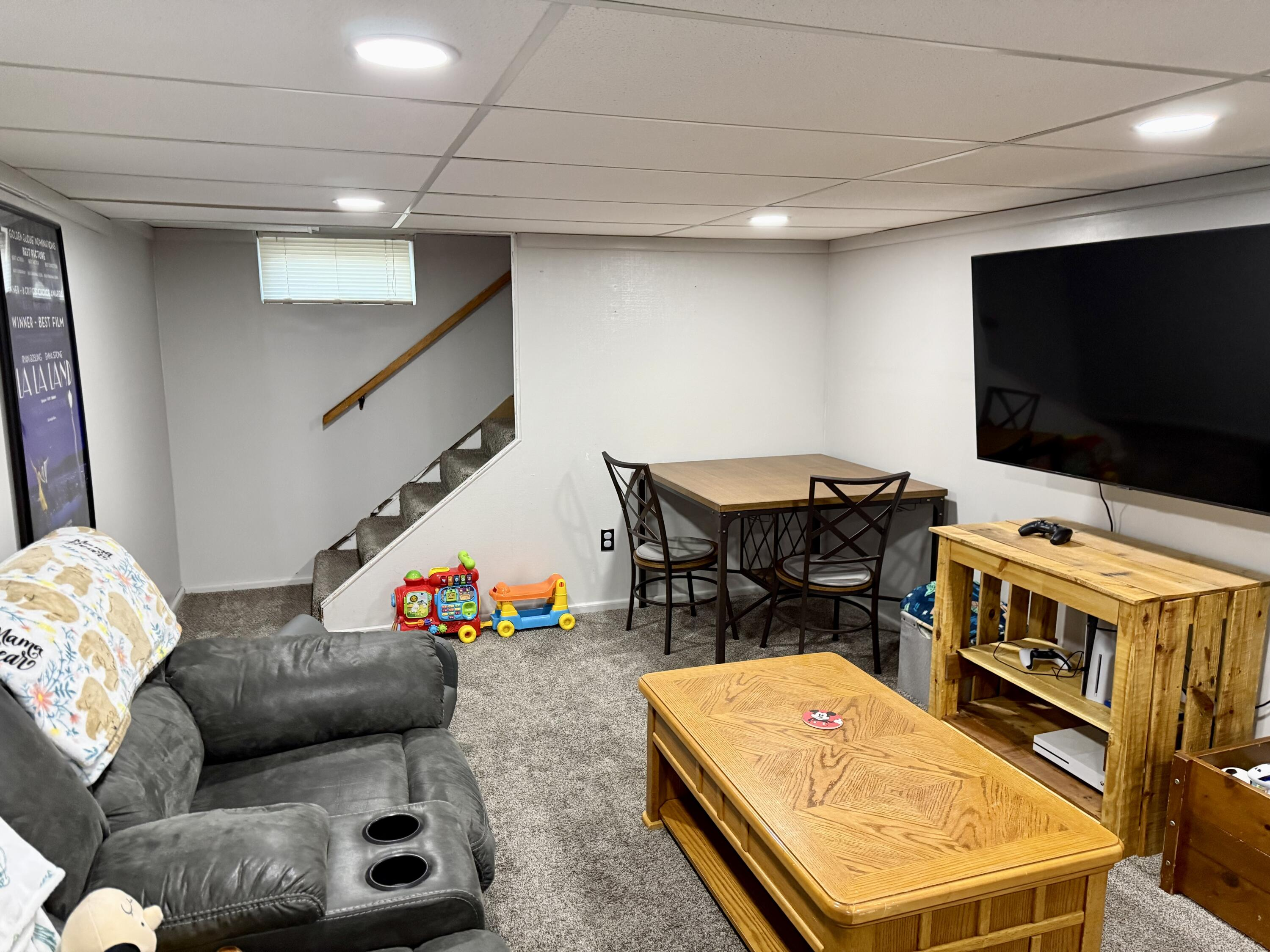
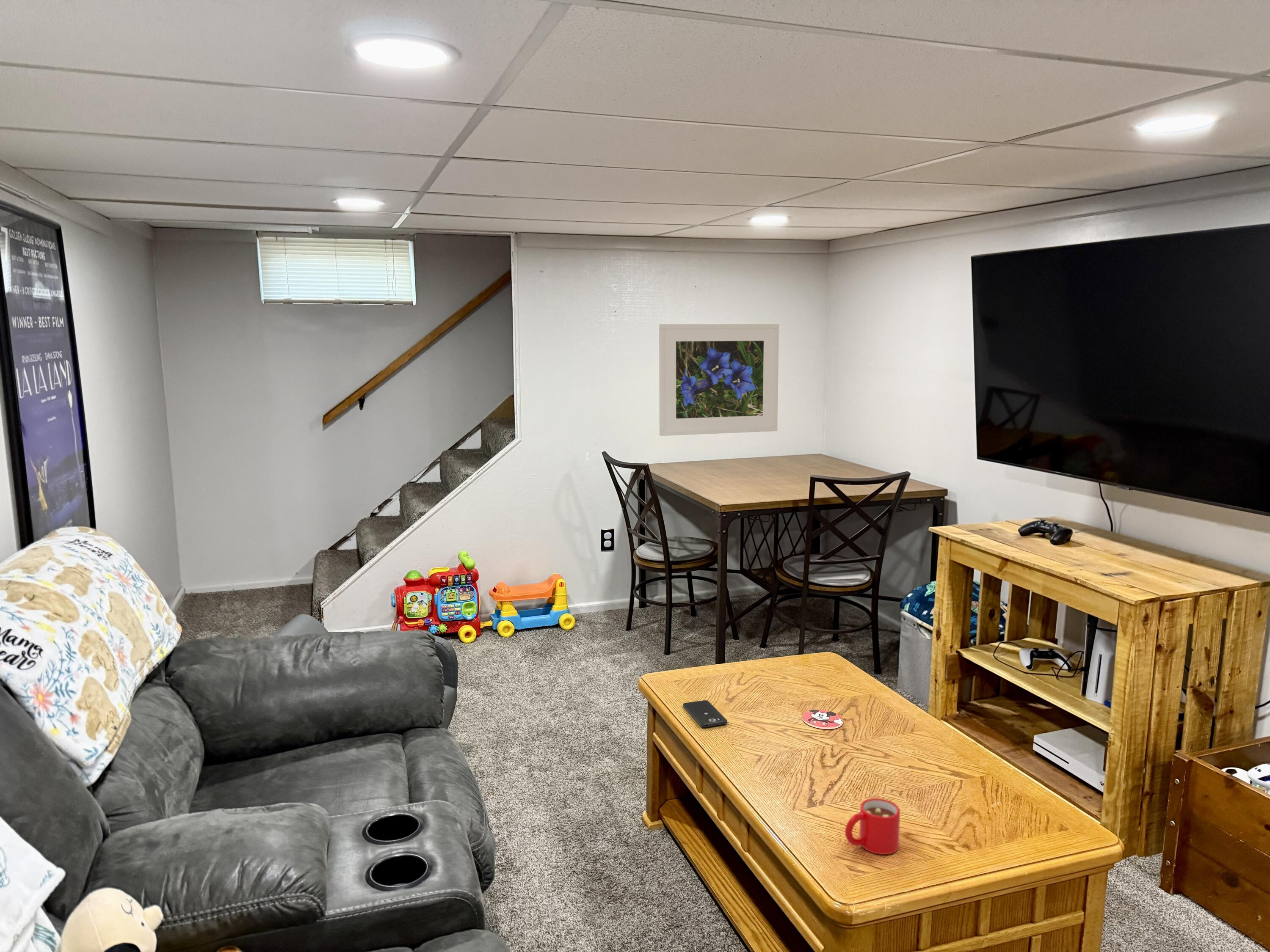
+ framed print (720, 379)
+ mug (871, 828)
+ smartphone (704, 713)
